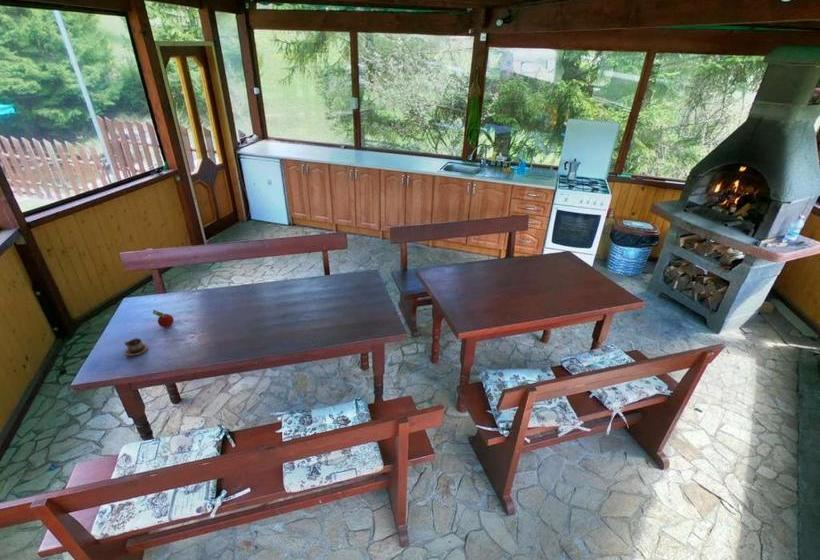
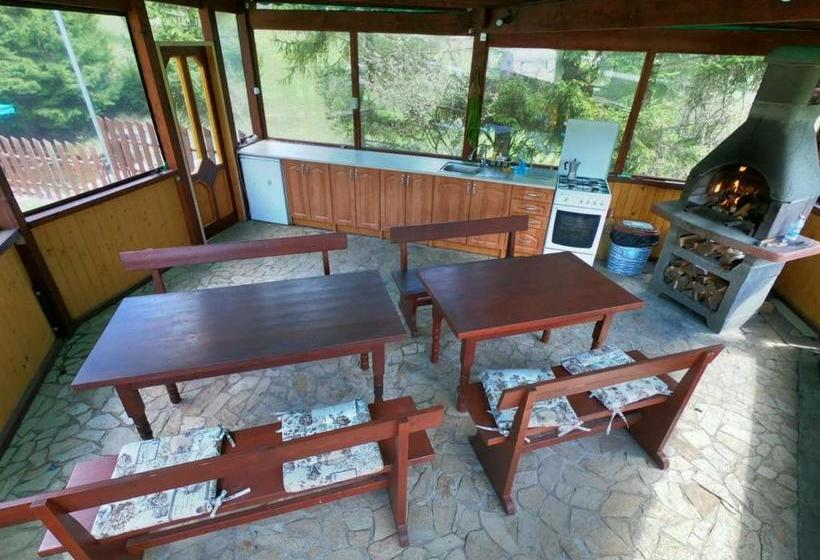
- cup (134, 346)
- fruit (162, 318)
